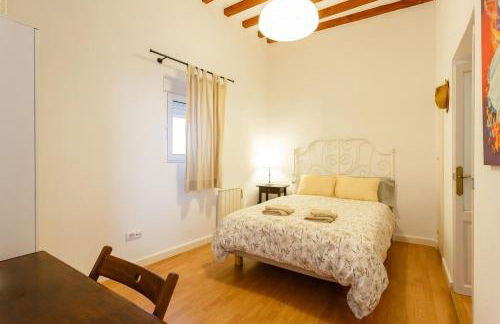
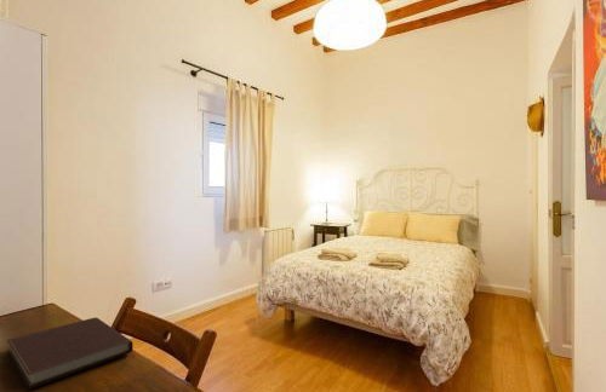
+ notebook (69, 345)
